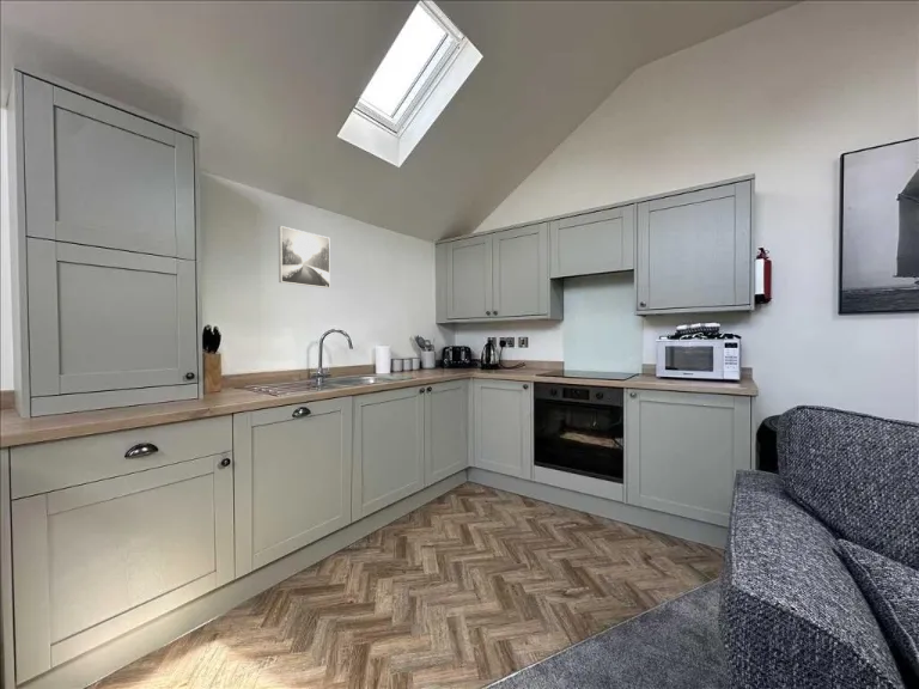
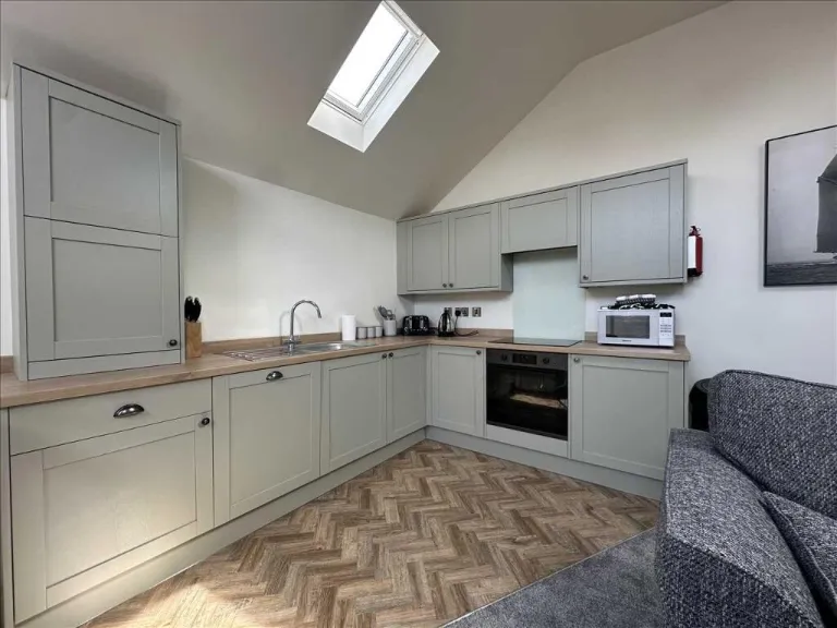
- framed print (305, 258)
